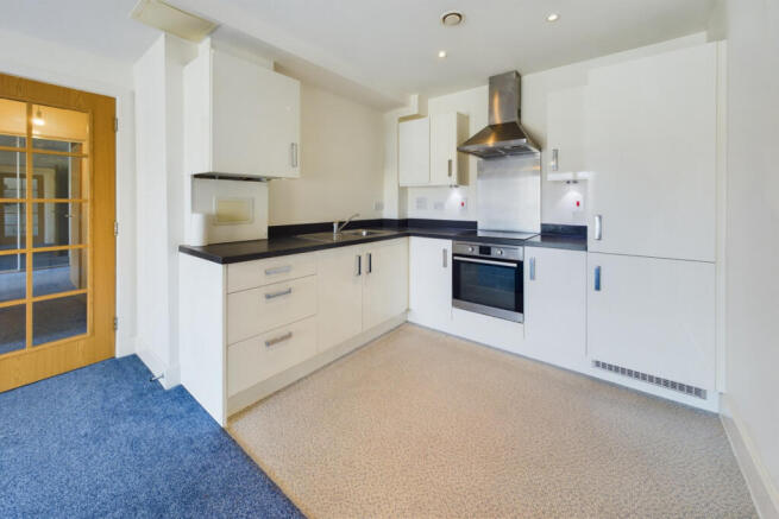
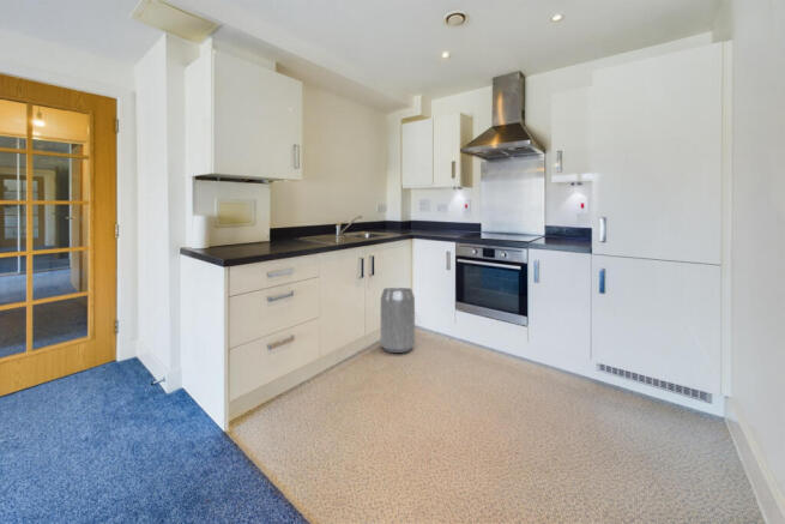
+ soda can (397, 319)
